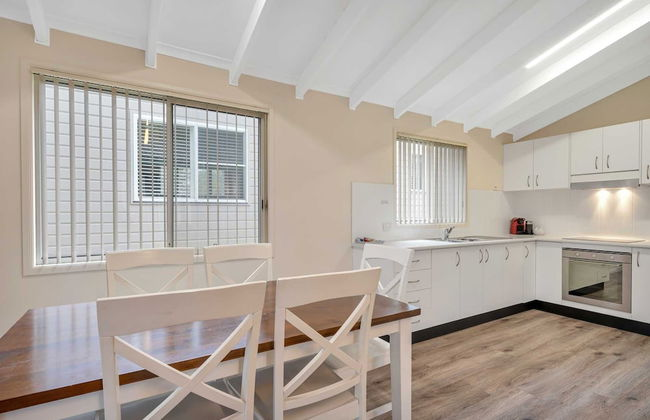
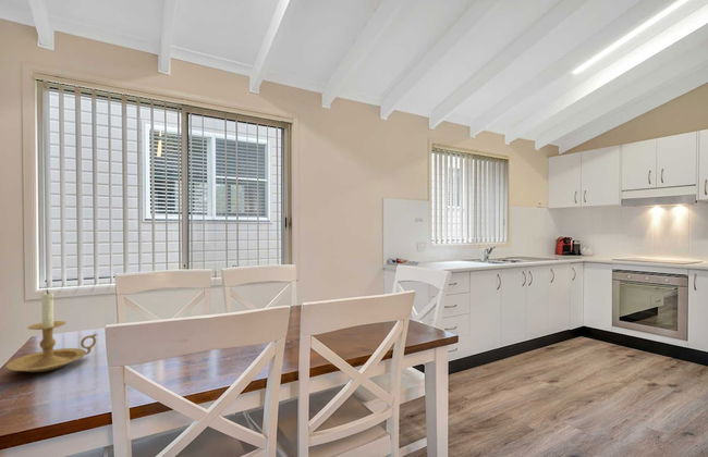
+ candle holder (48, 328)
